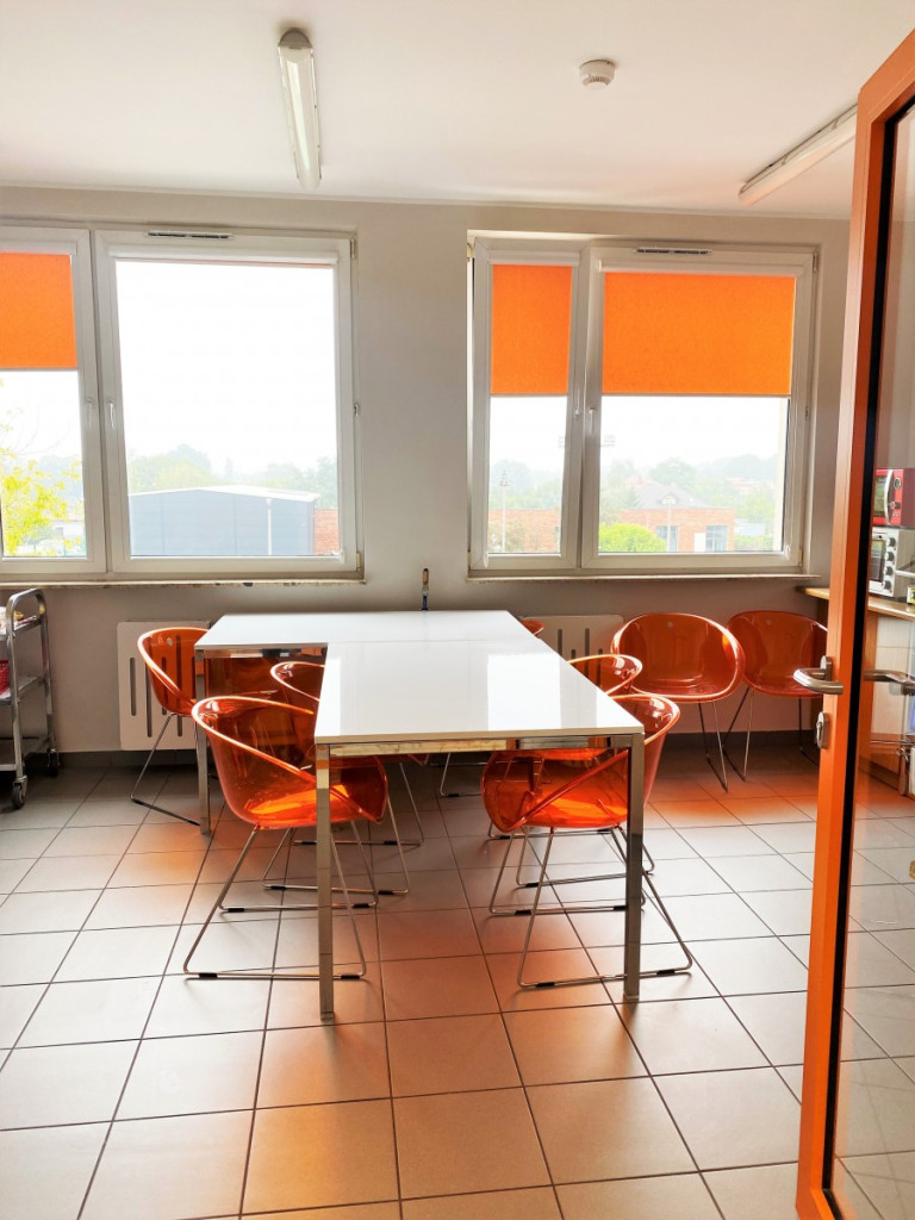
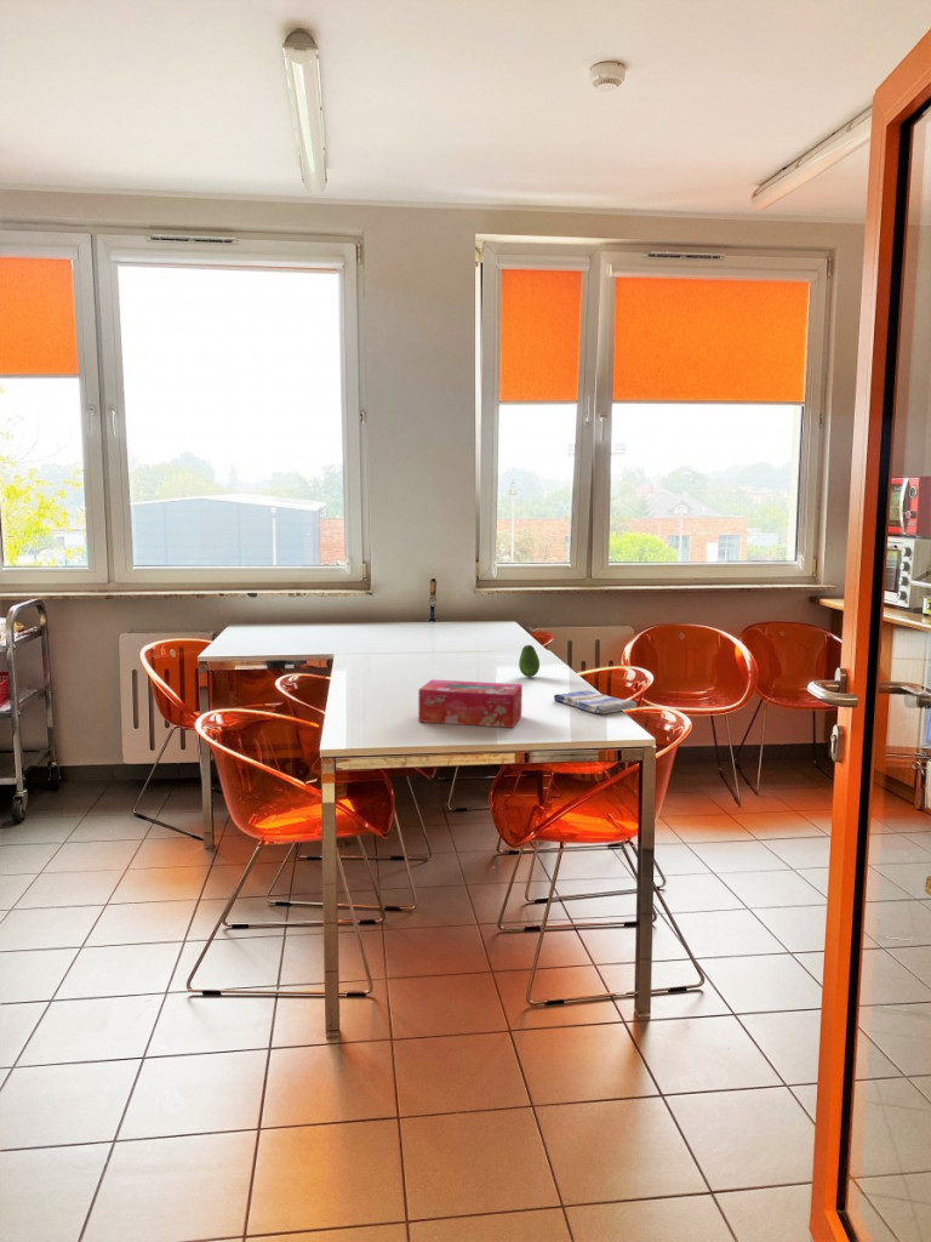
+ tissue box (470, 702)
+ fruit (529, 661)
+ dish towel (594, 700)
